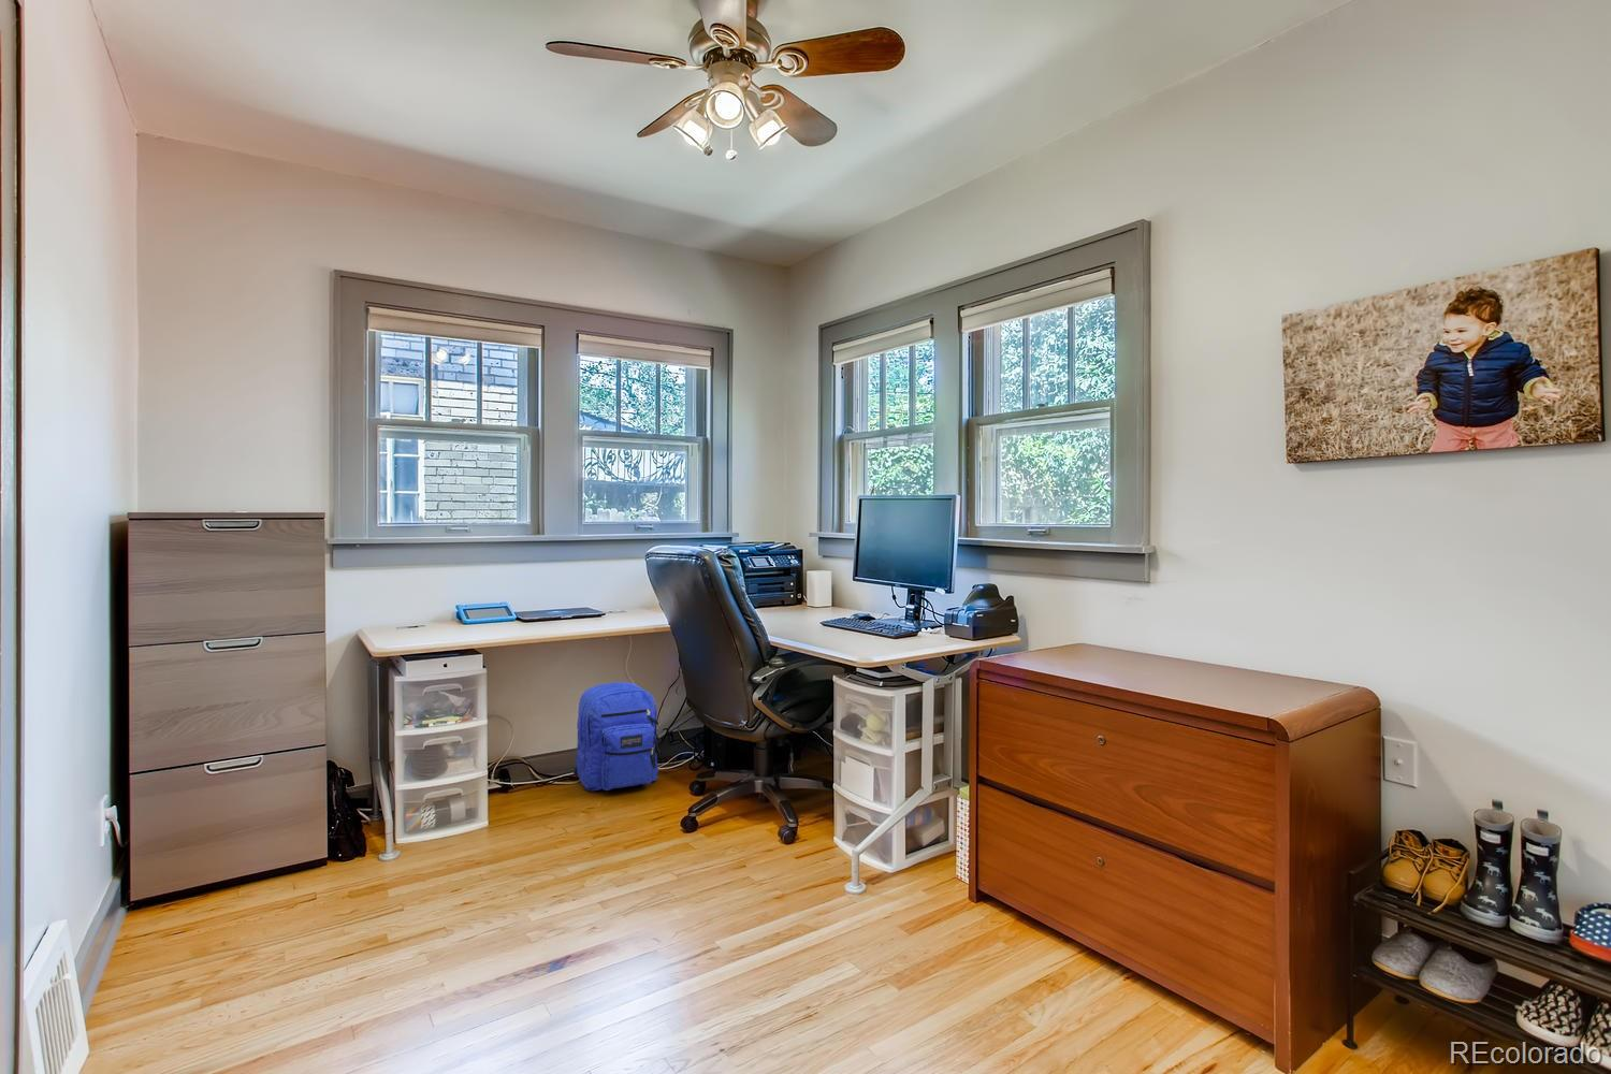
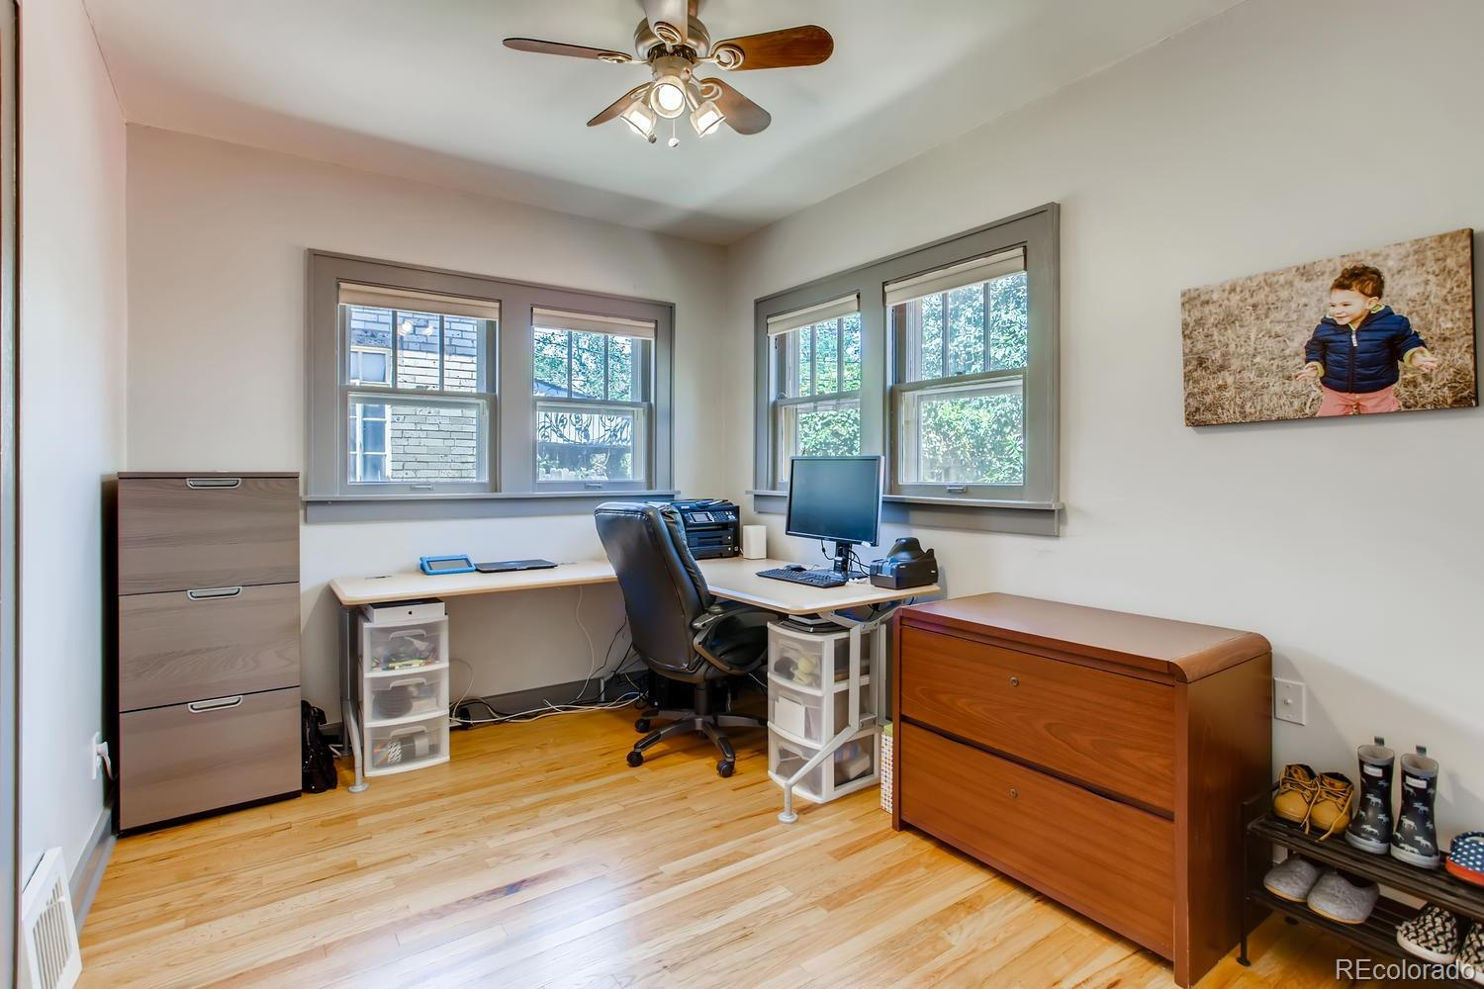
- backpack (623, 734)
